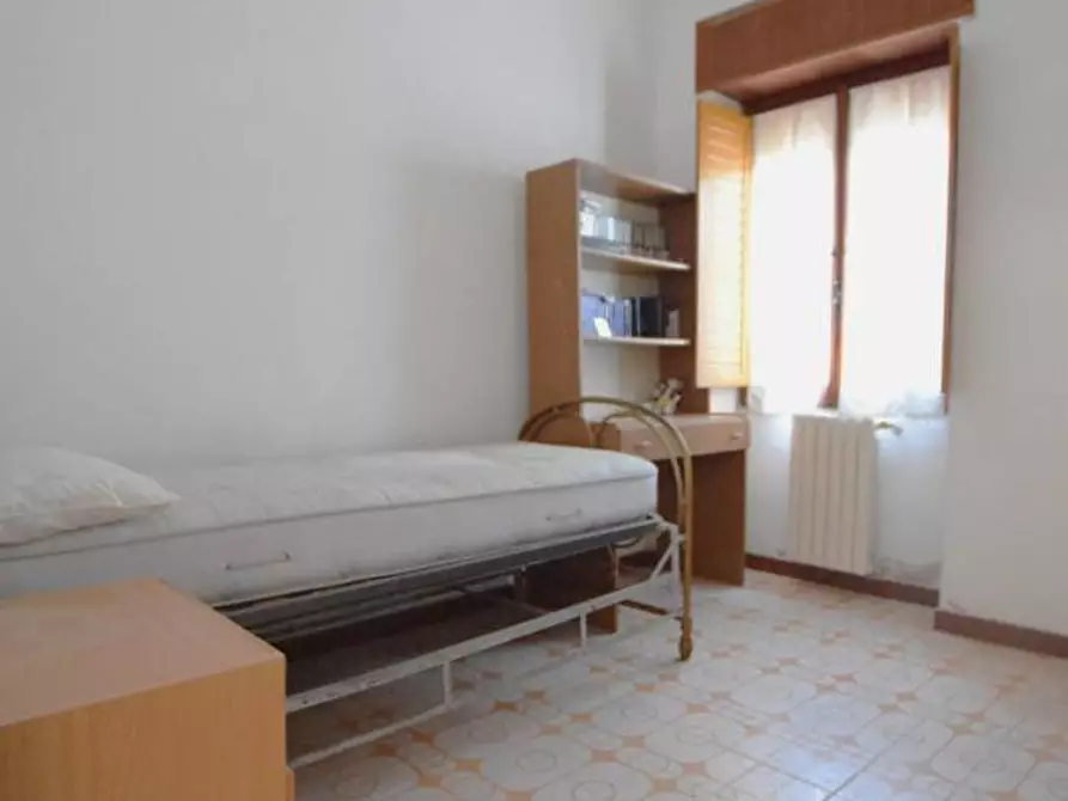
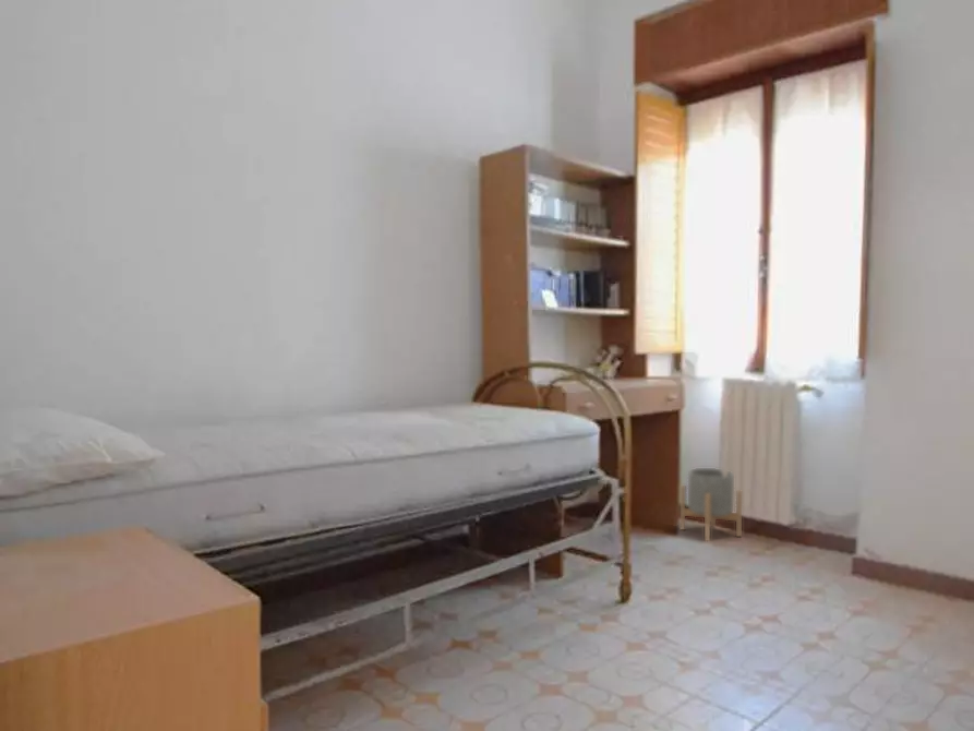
+ planter (710, 502)
